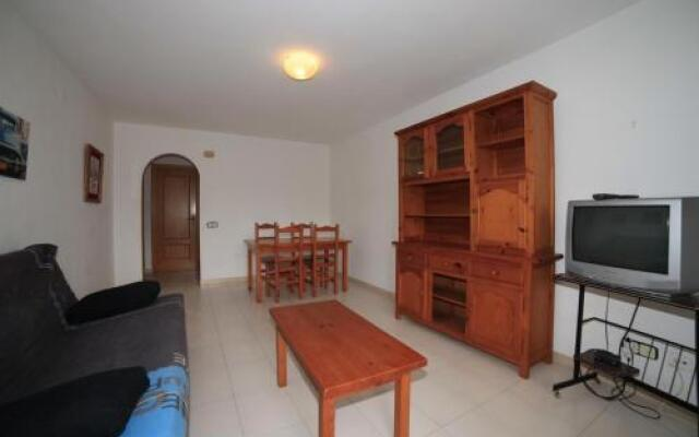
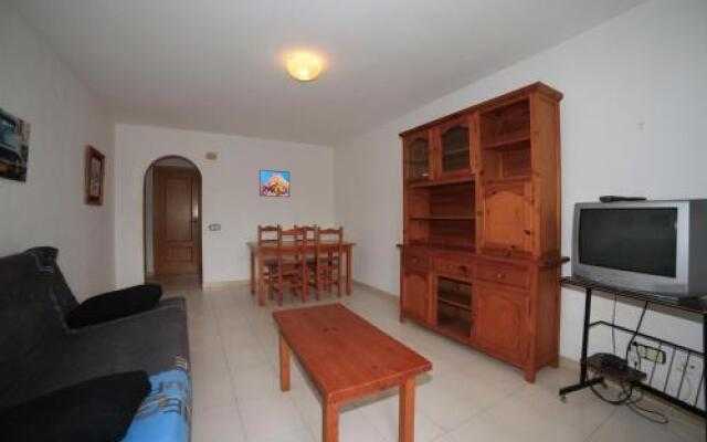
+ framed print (274, 183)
